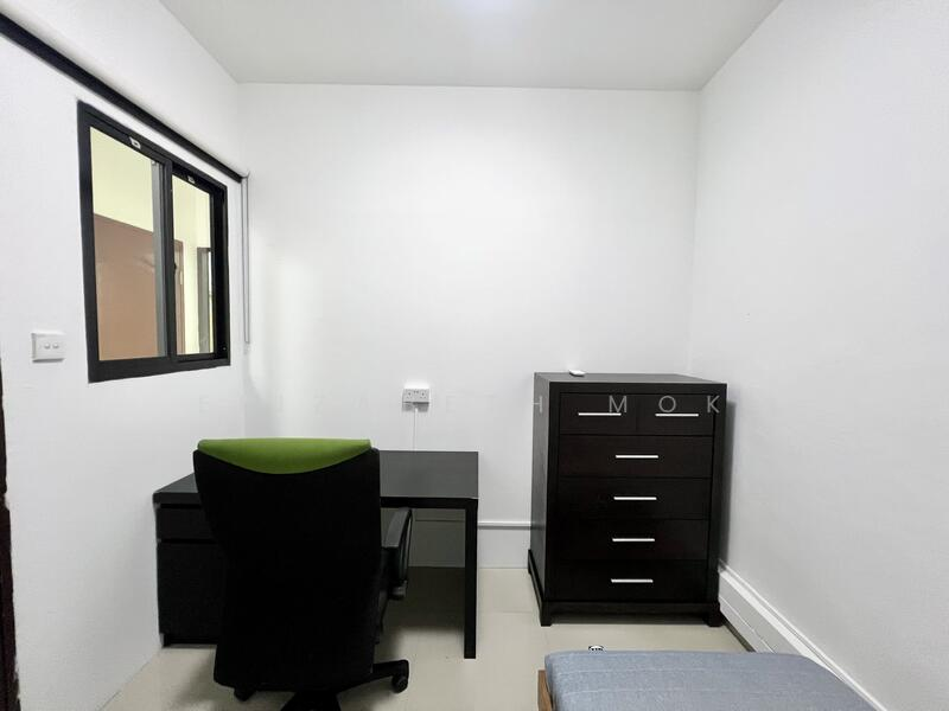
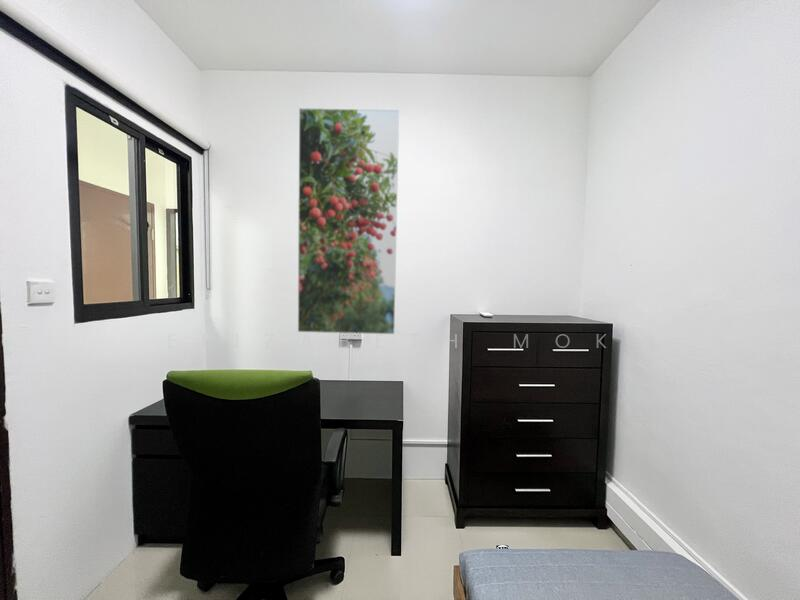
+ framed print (347, 223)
